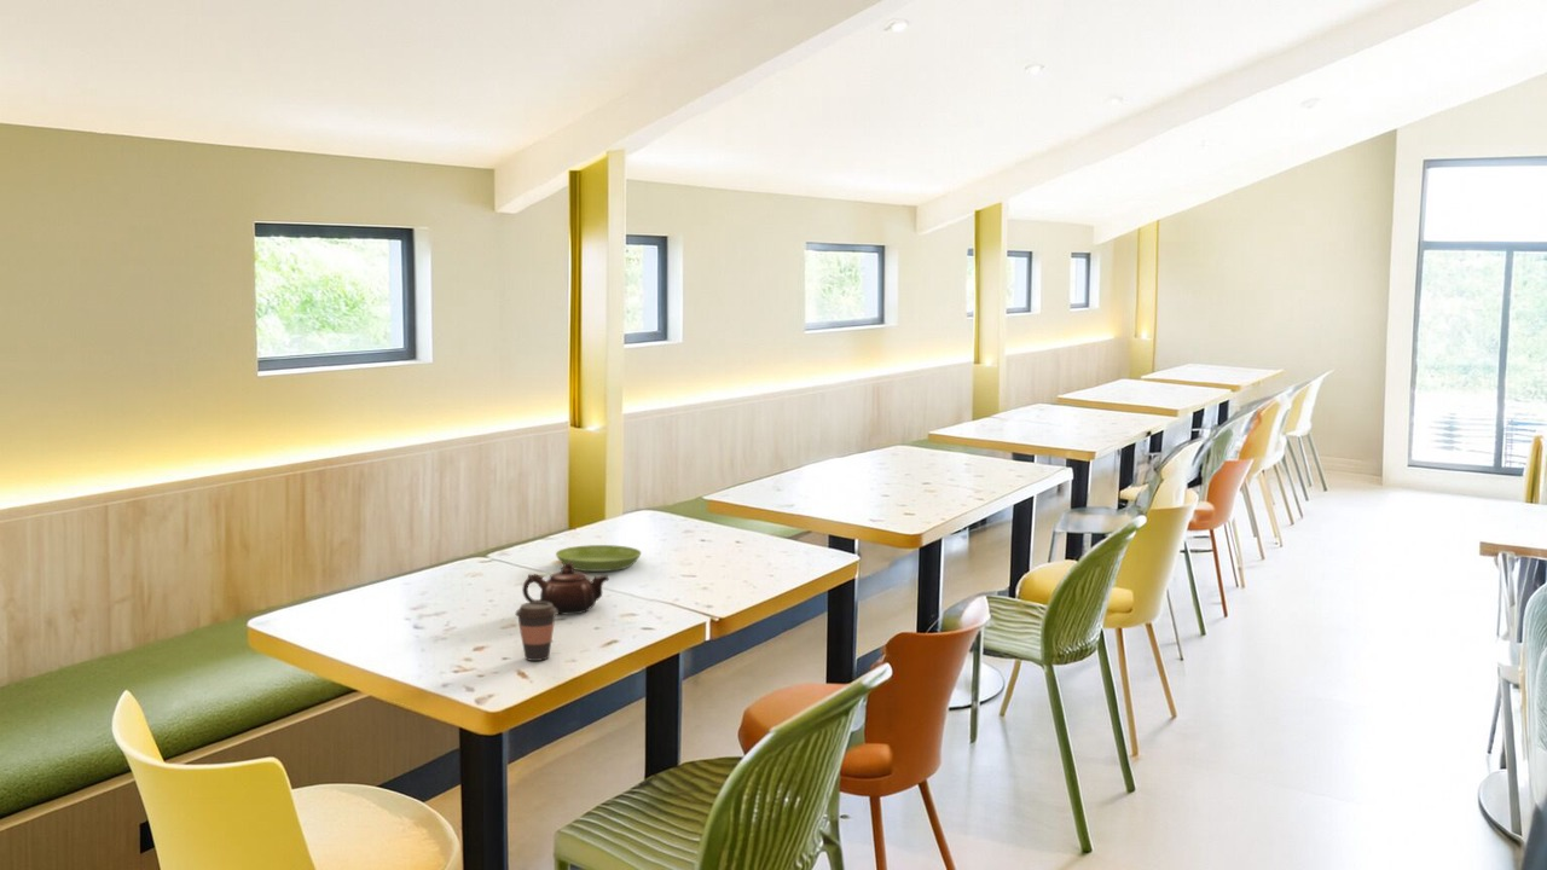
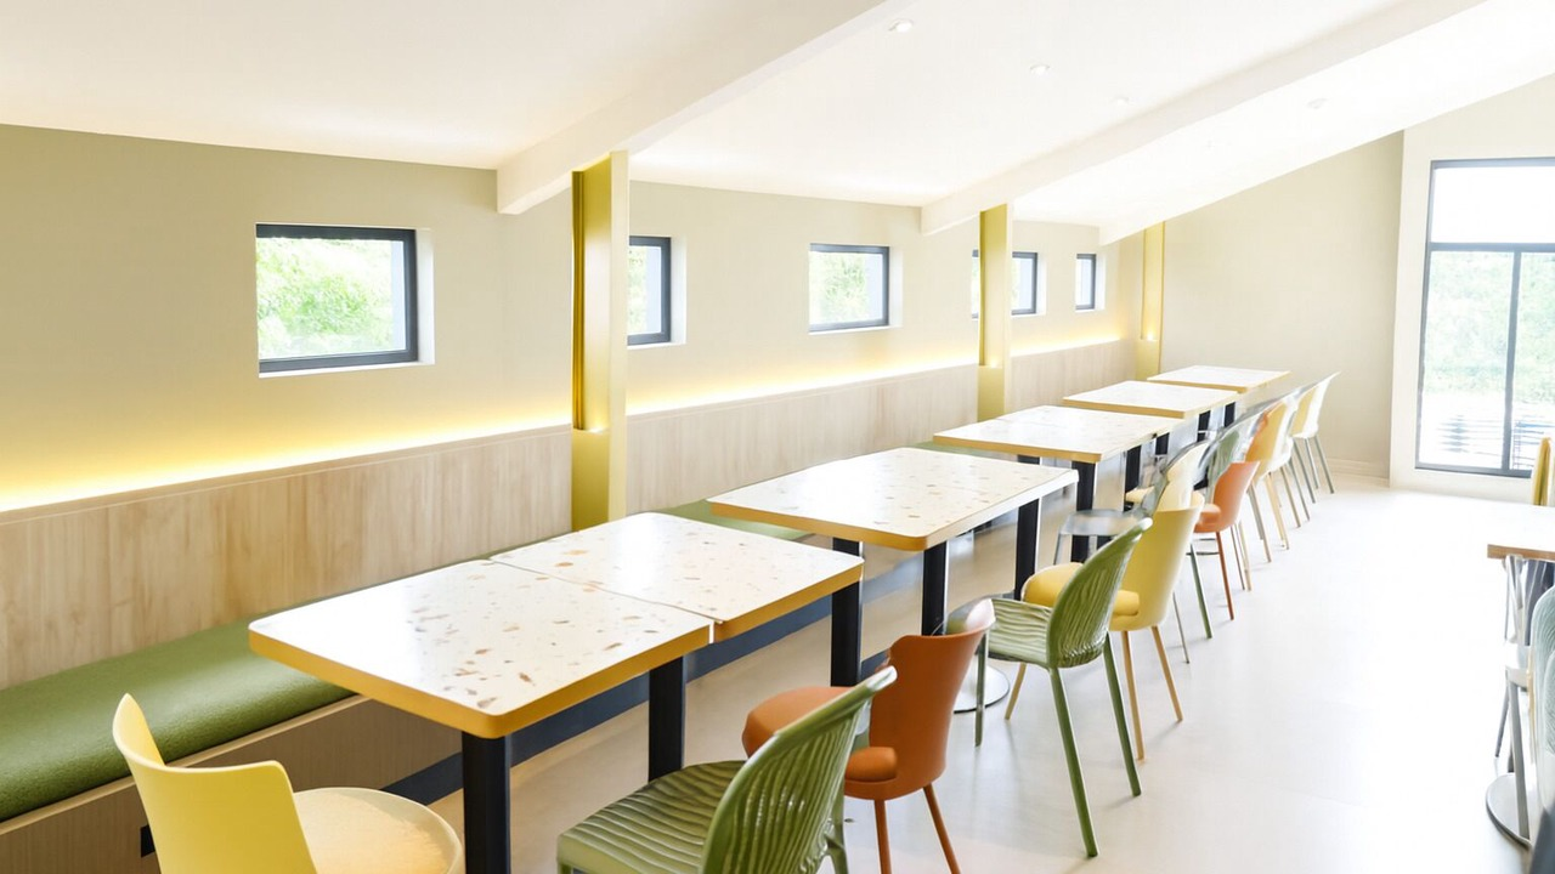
- saucer (598, 558)
- coffee cup (537, 631)
- teapot (566, 586)
